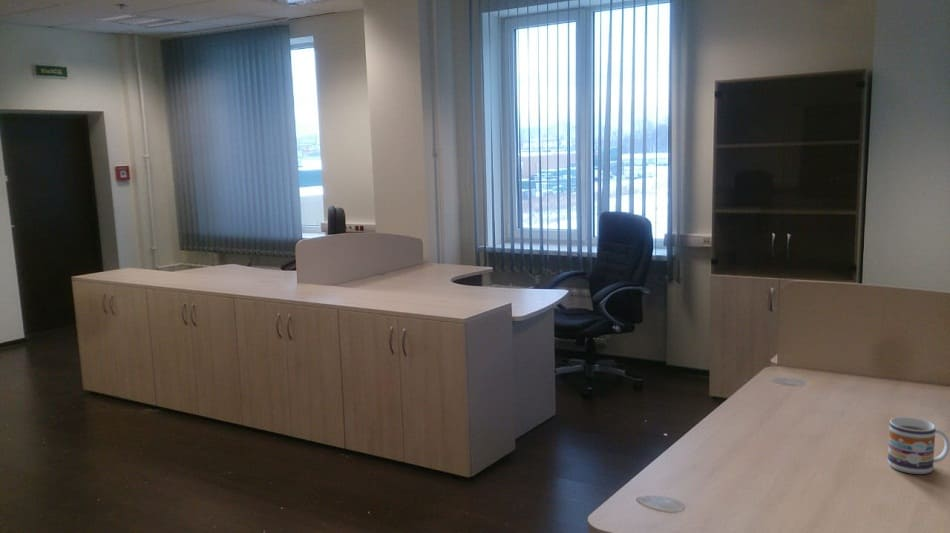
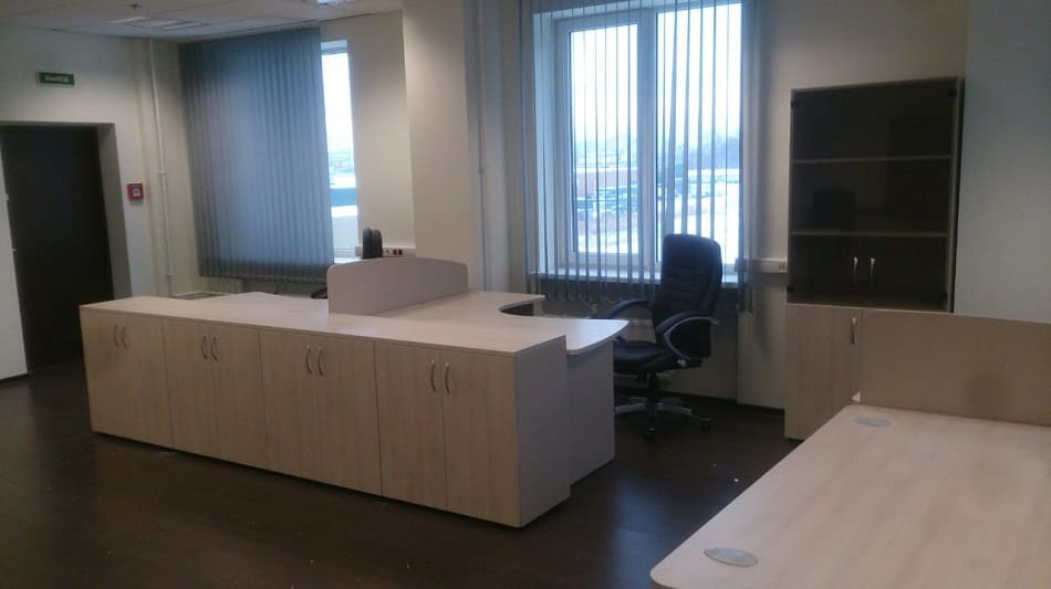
- mug (916, 445)
